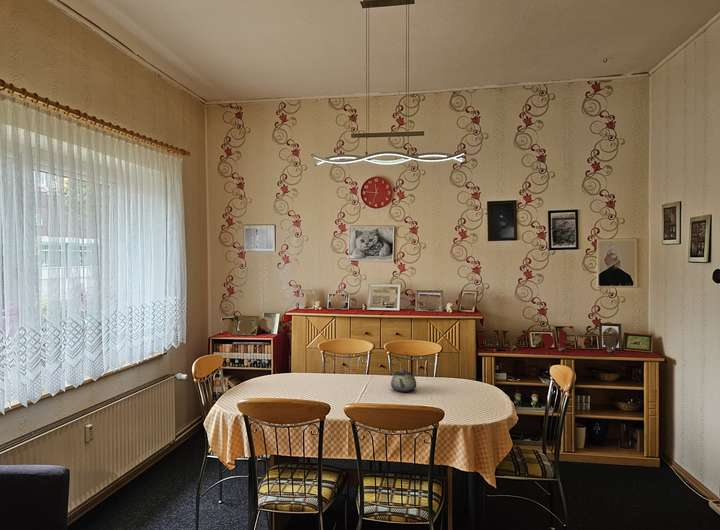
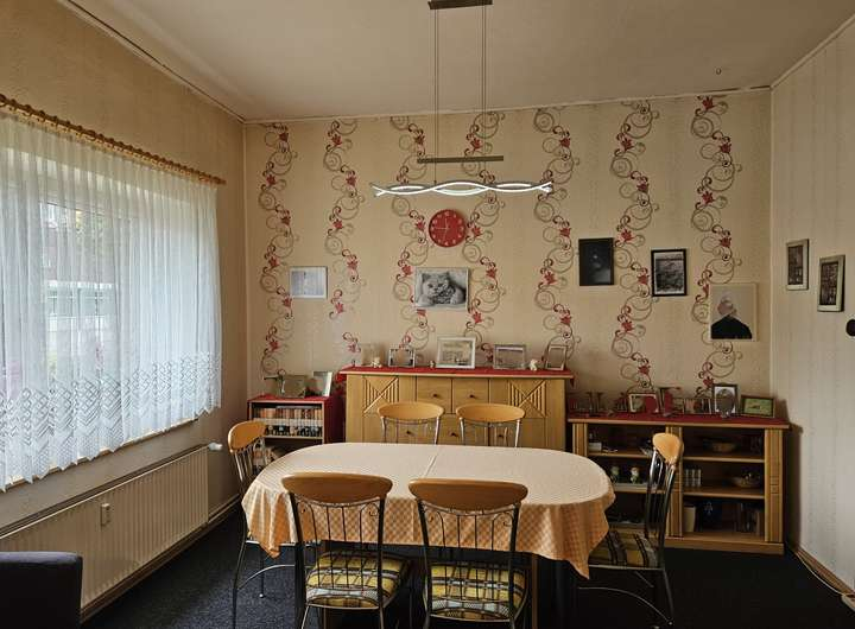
- teapot (403, 380)
